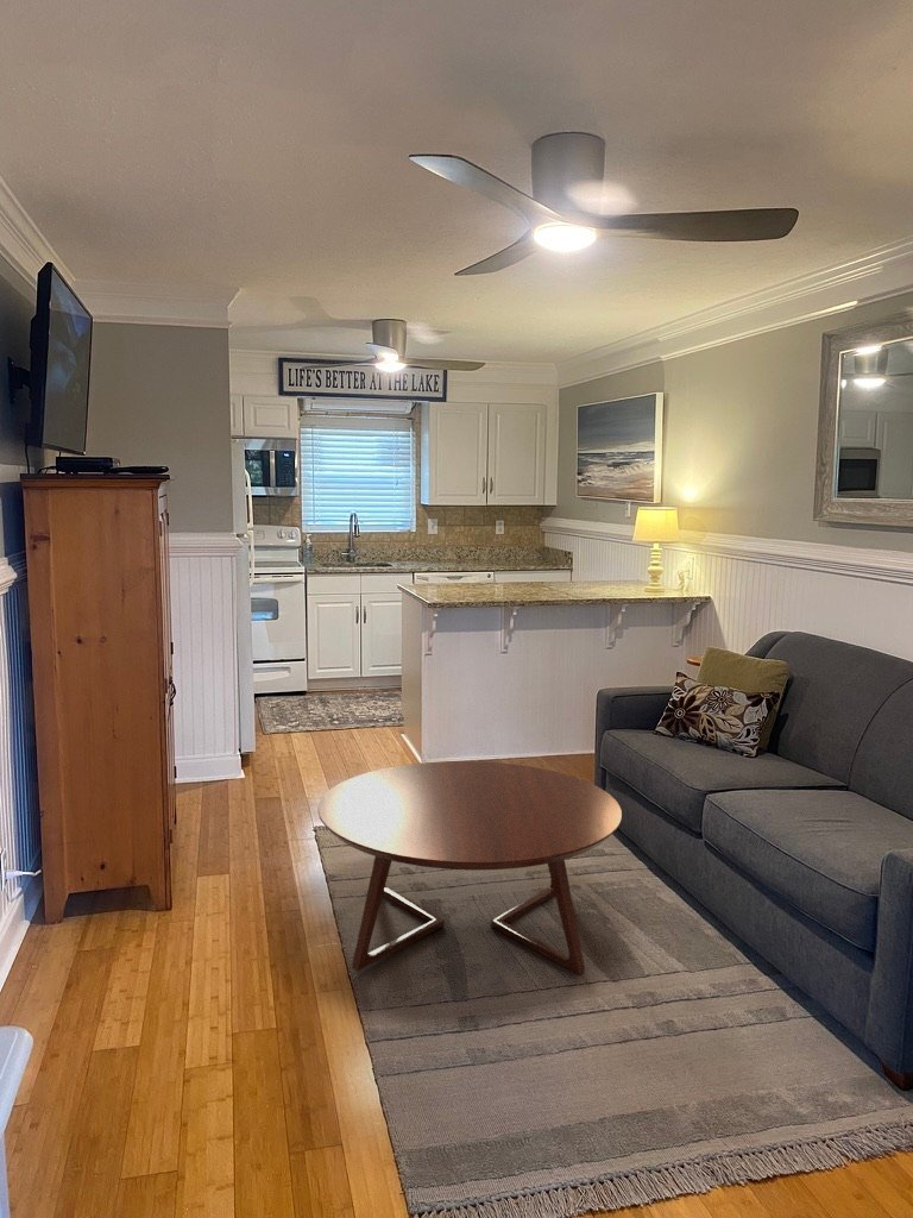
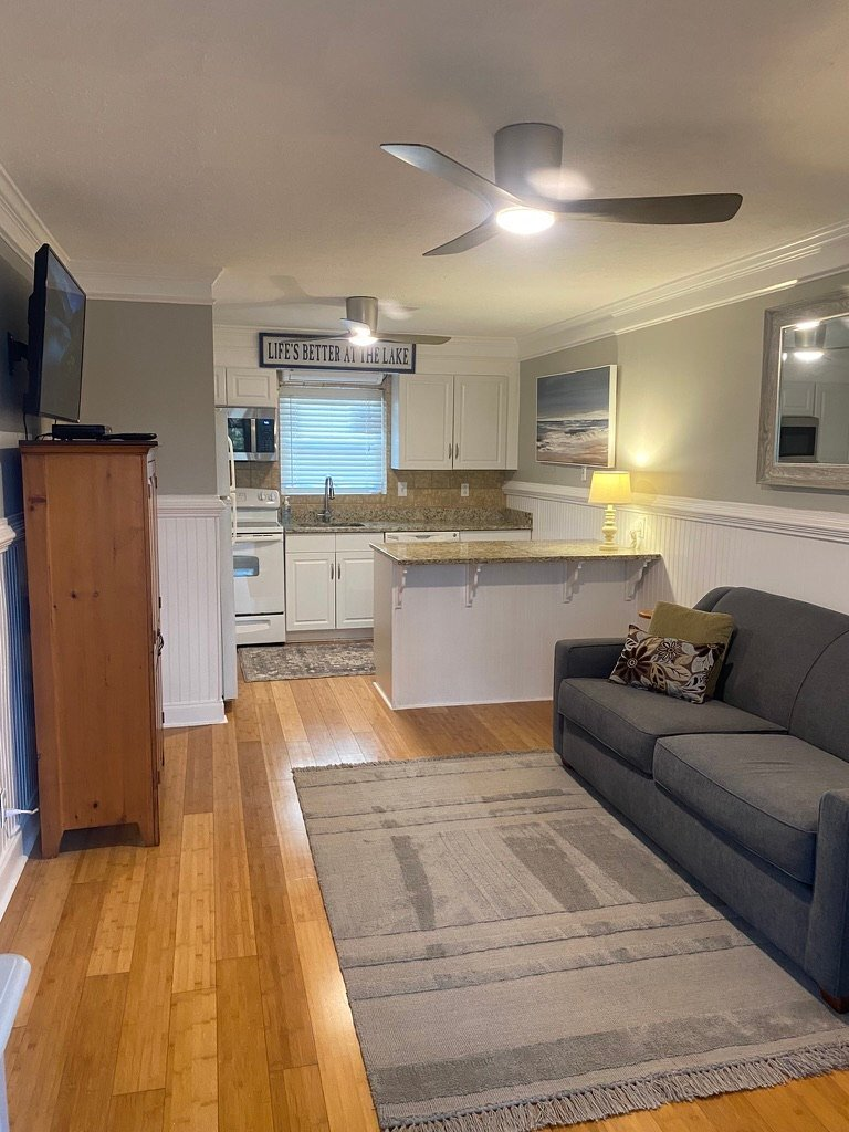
- coffee table (468, 865)
